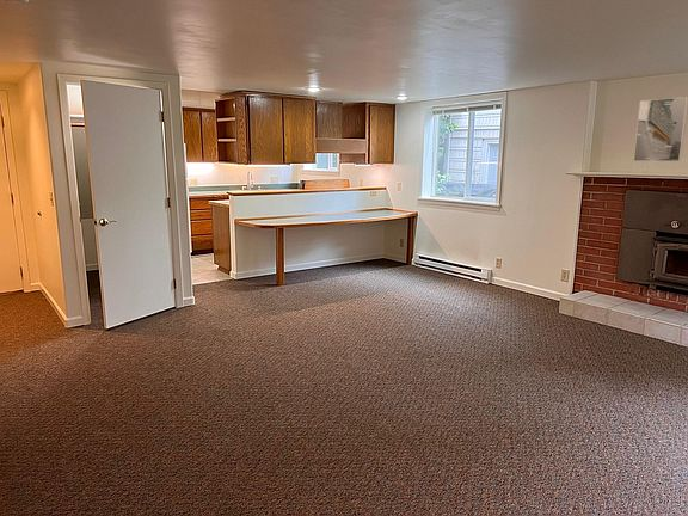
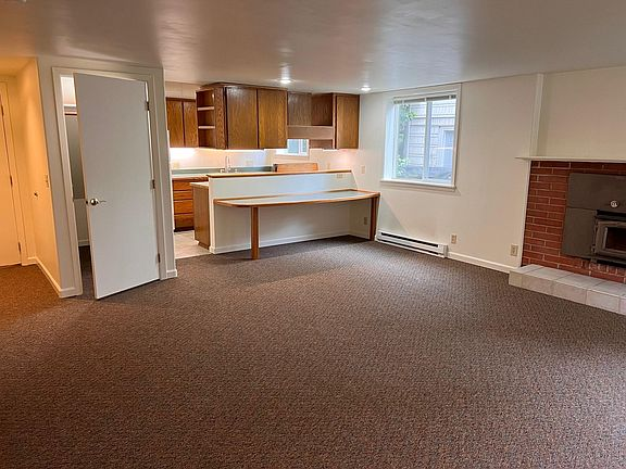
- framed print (659, 130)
